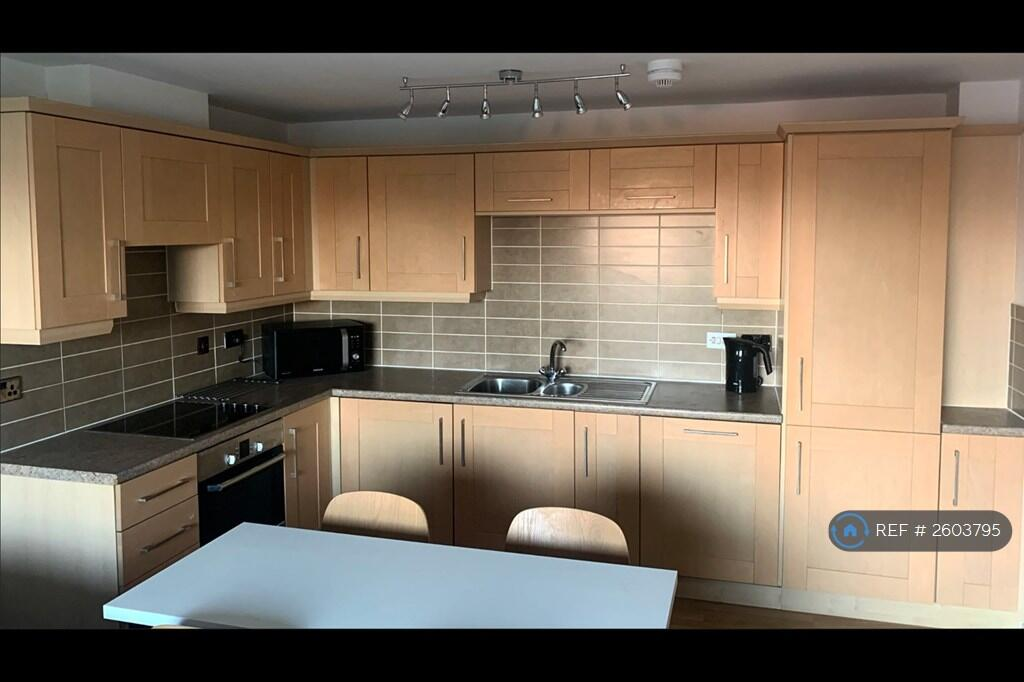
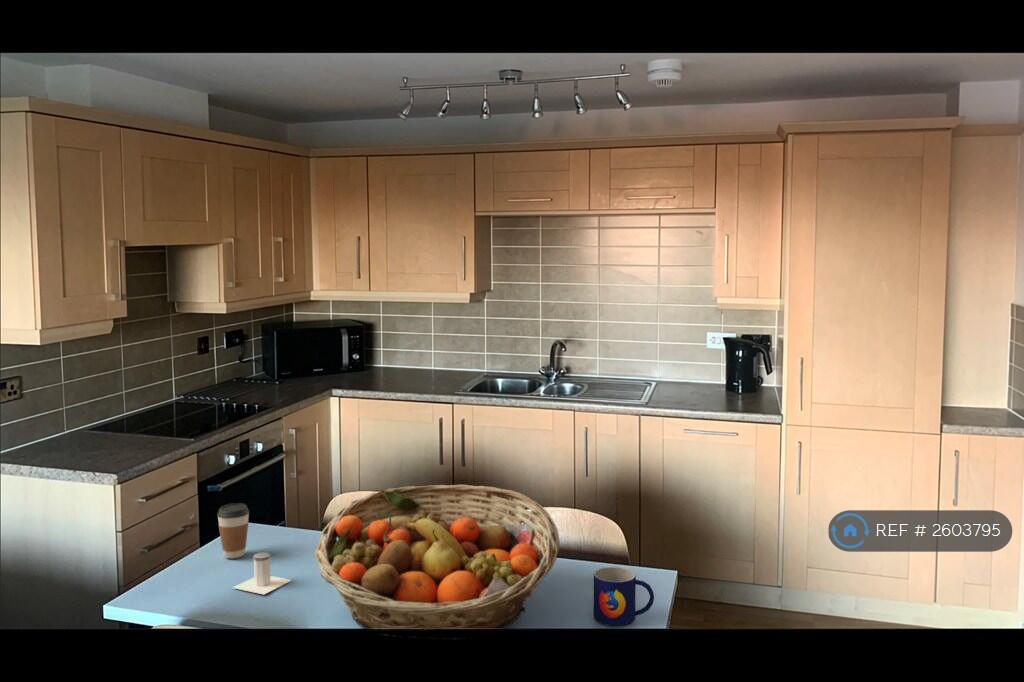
+ fruit basket (438, 557)
+ coffee cup (233, 531)
+ salt shaker (262, 569)
+ mug (623, 596)
